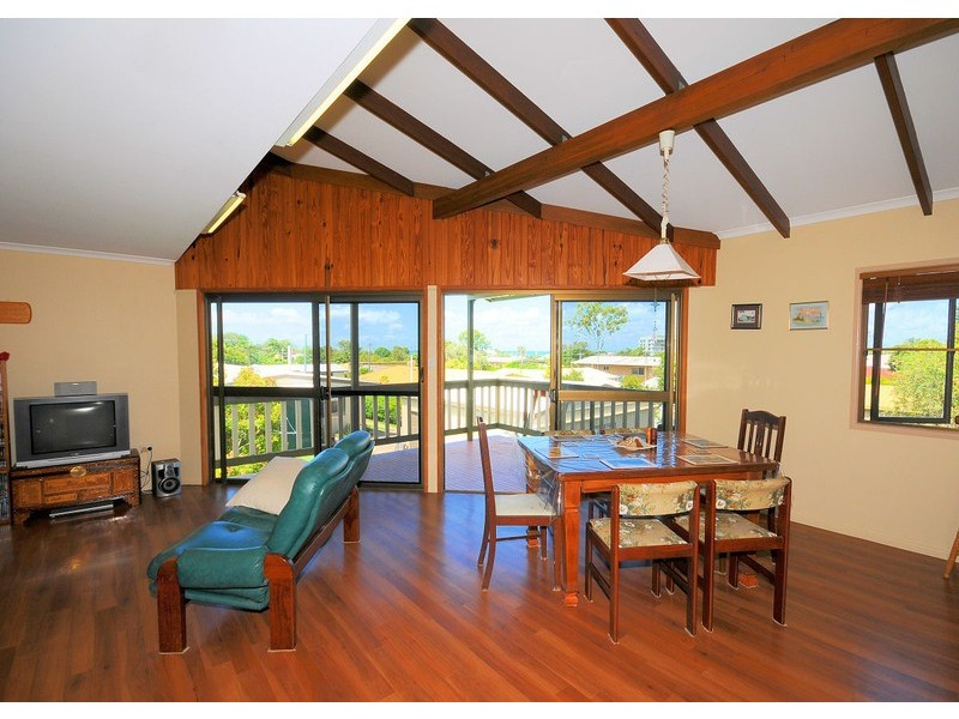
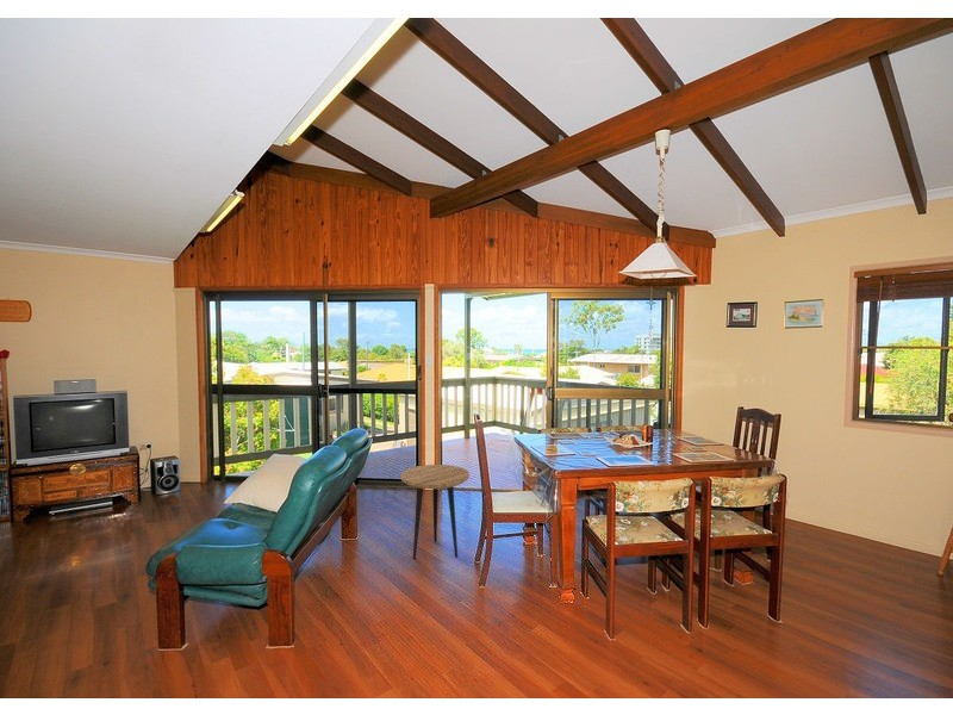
+ side table (435, 512)
